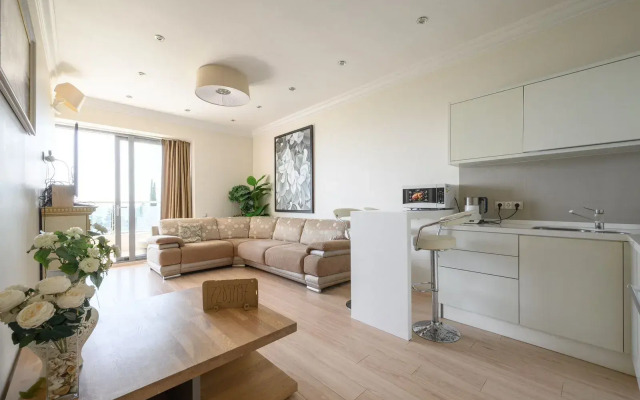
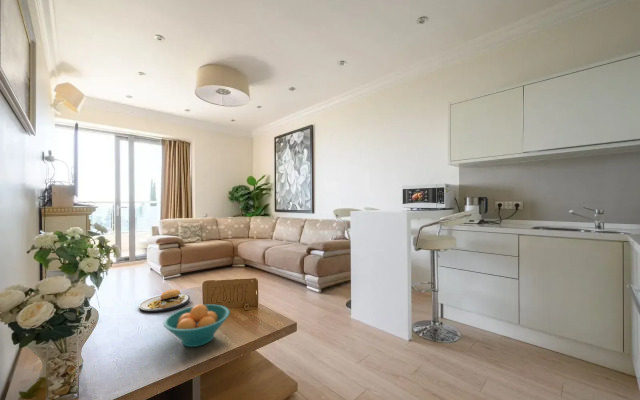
+ plate (165, 293)
+ fruit bowl (198, 322)
